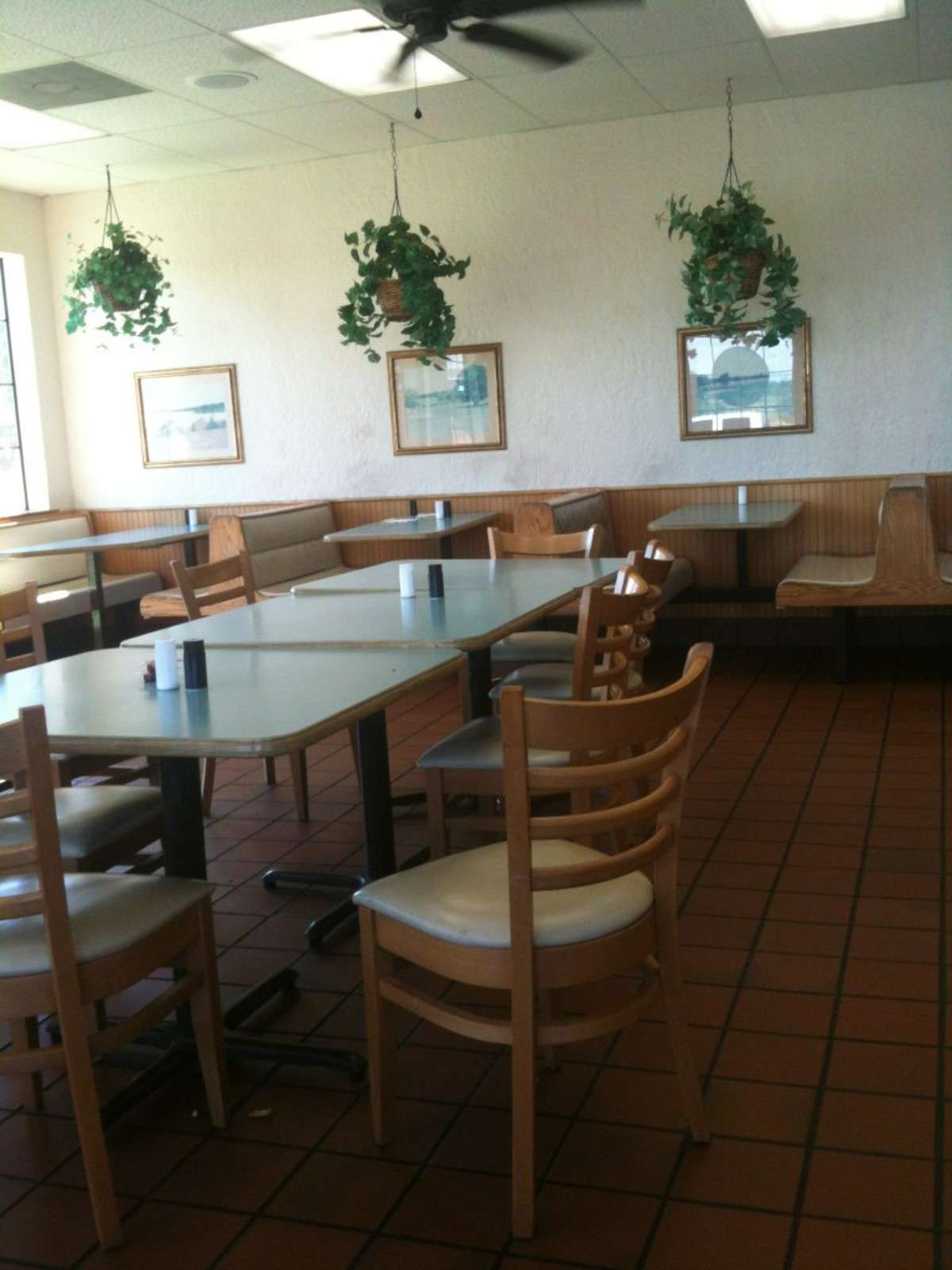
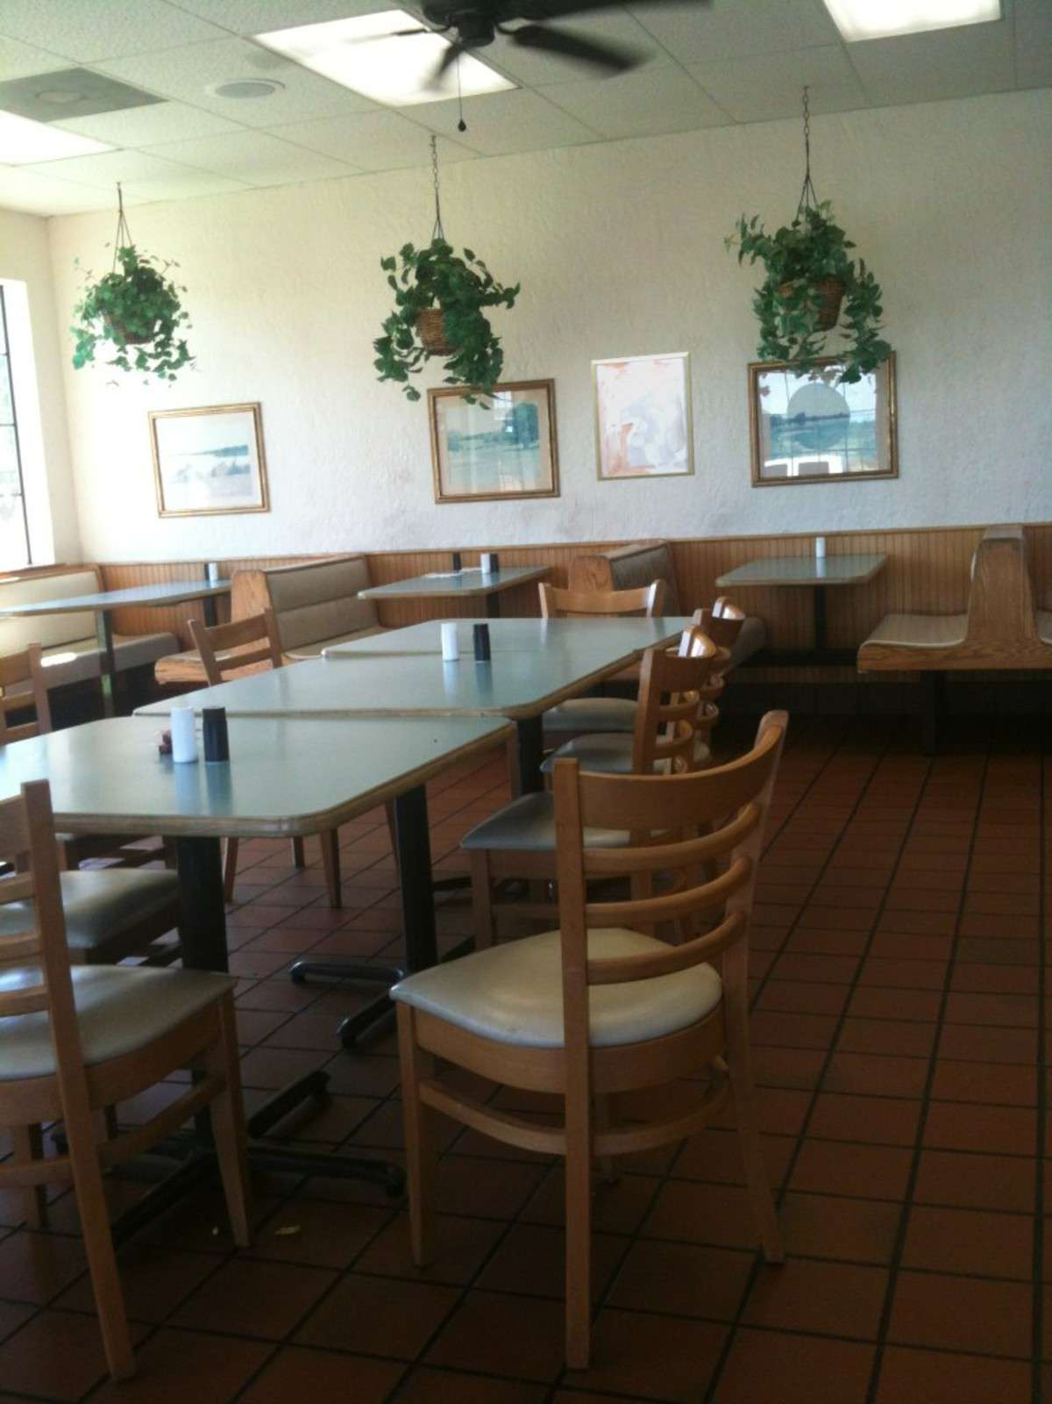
+ wall art (642, 418)
